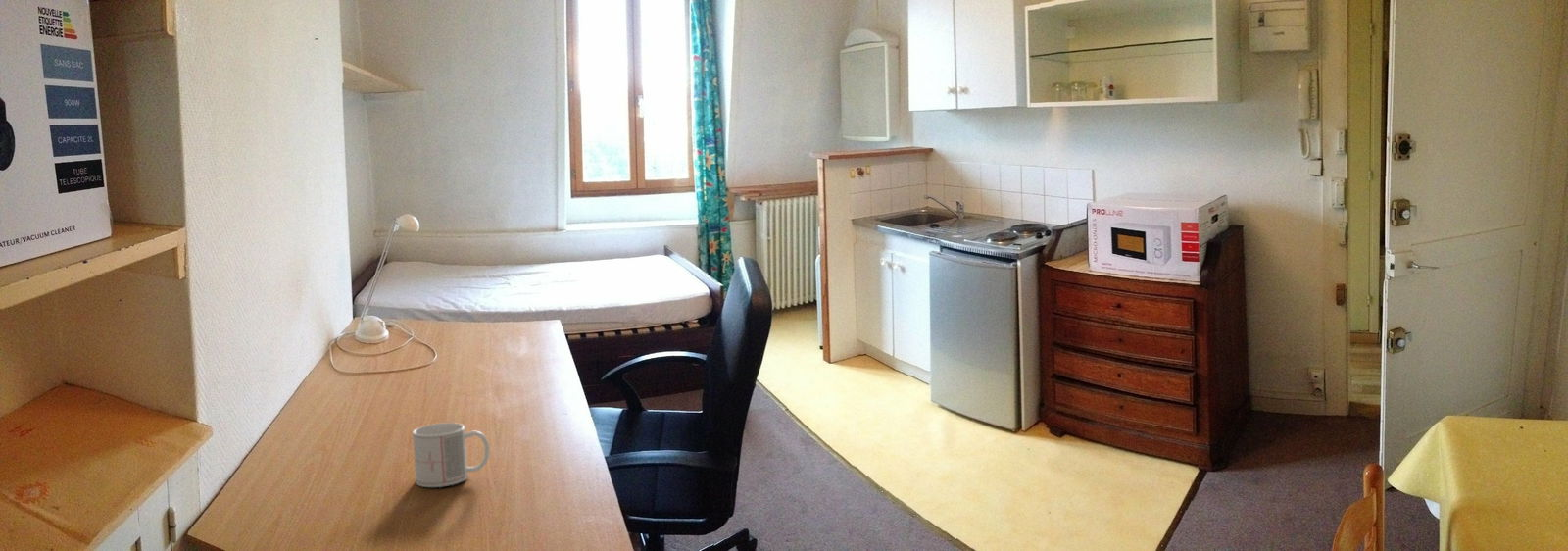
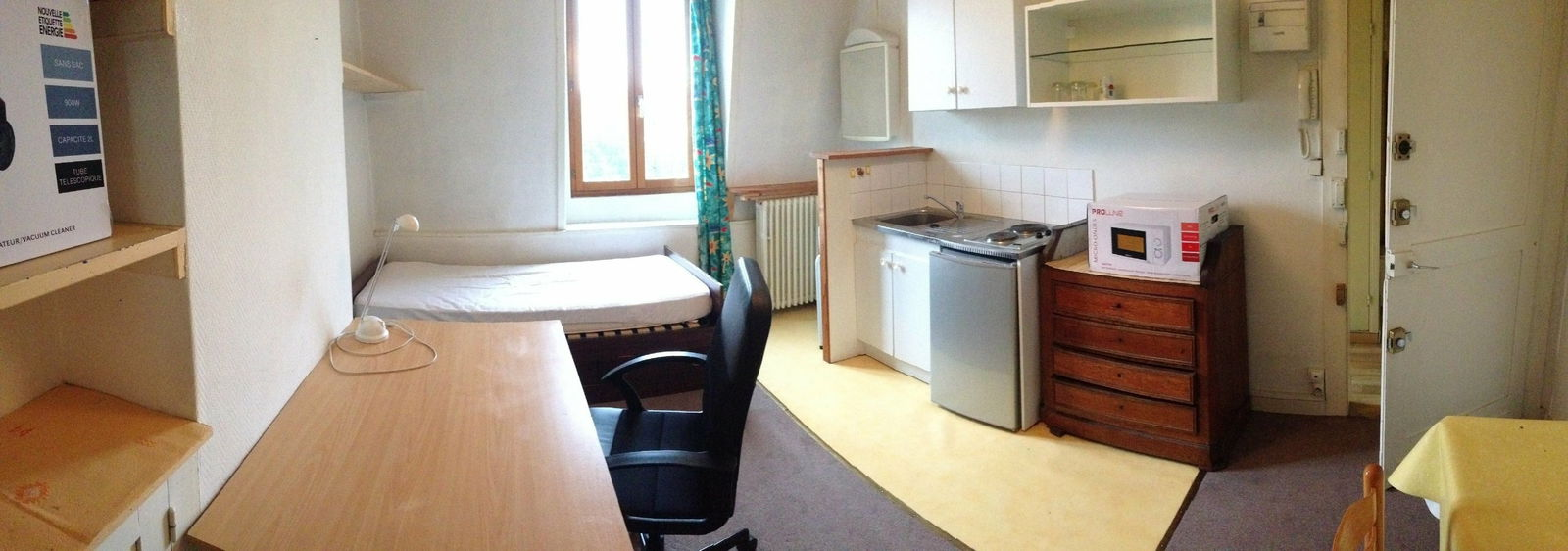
- mug (452, 453)
